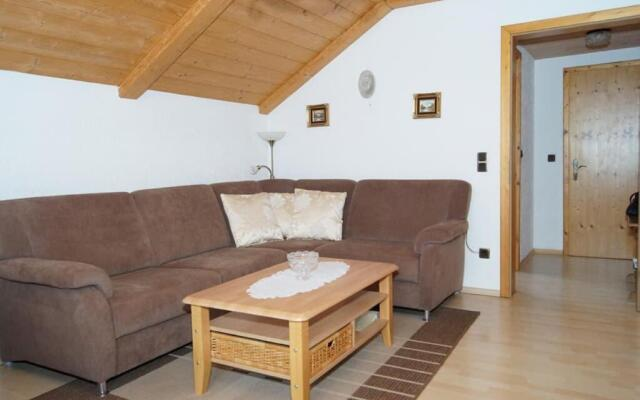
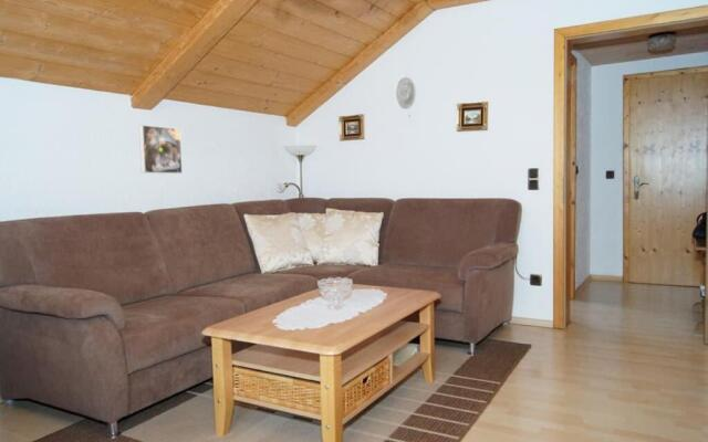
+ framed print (162, 149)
